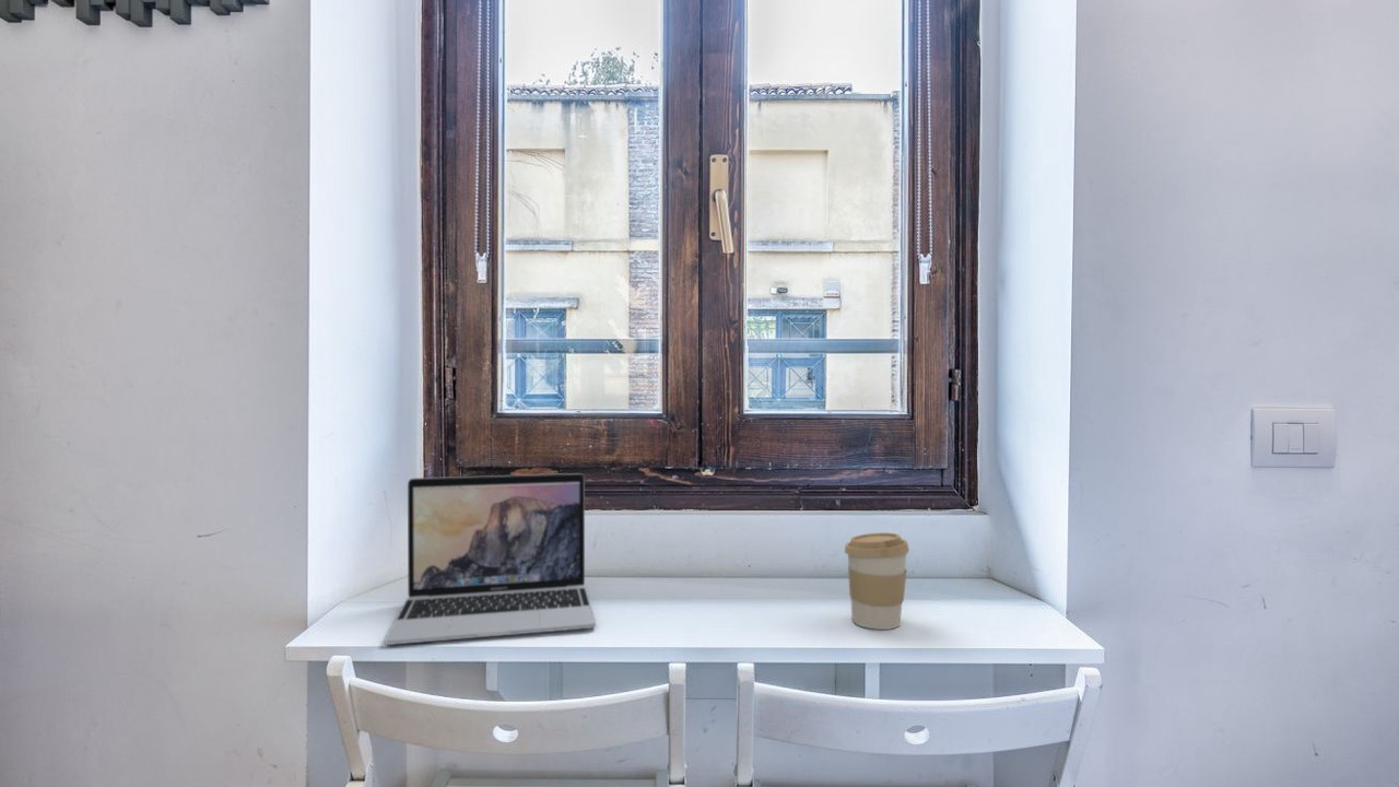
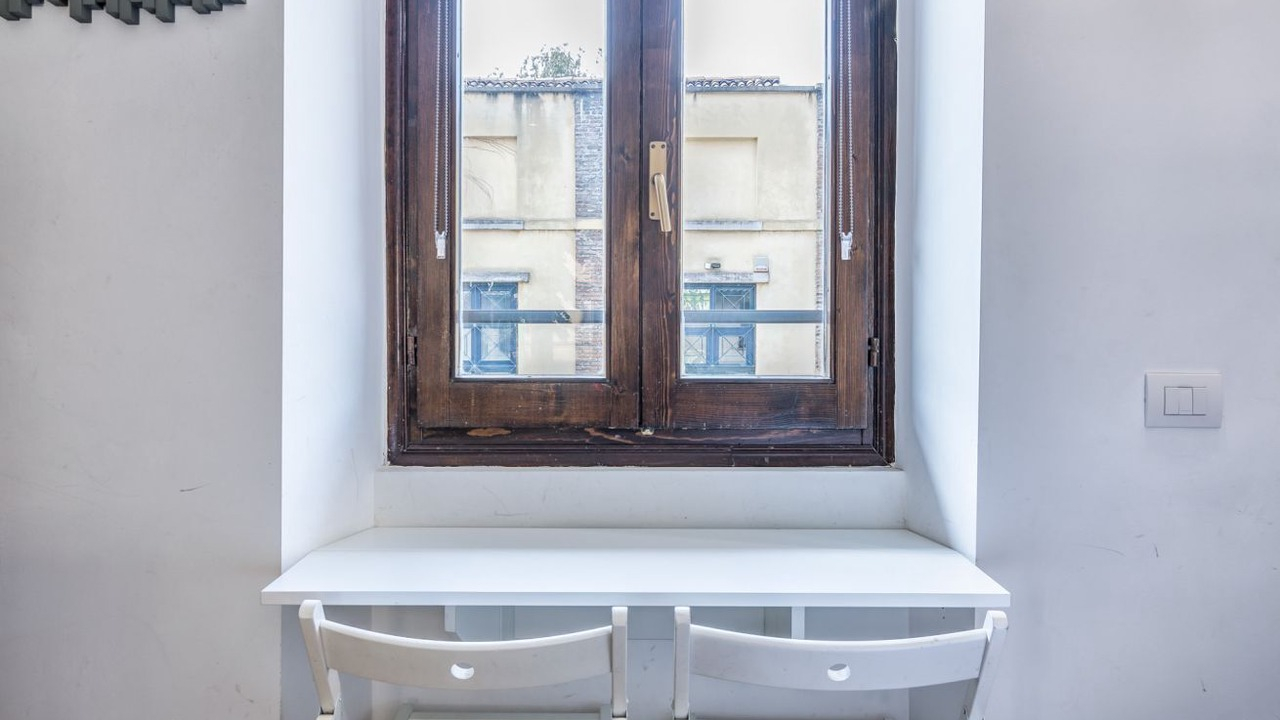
- coffee cup (875, 577)
- laptop (496, 550)
